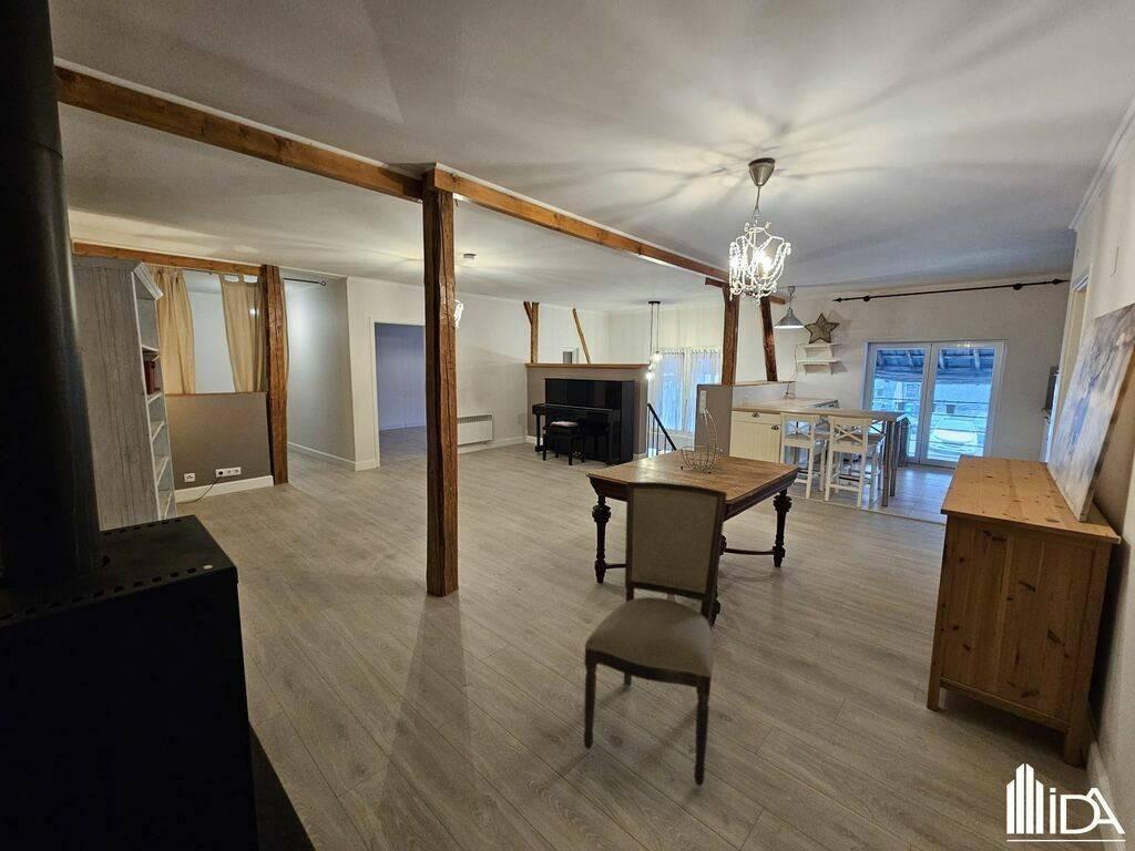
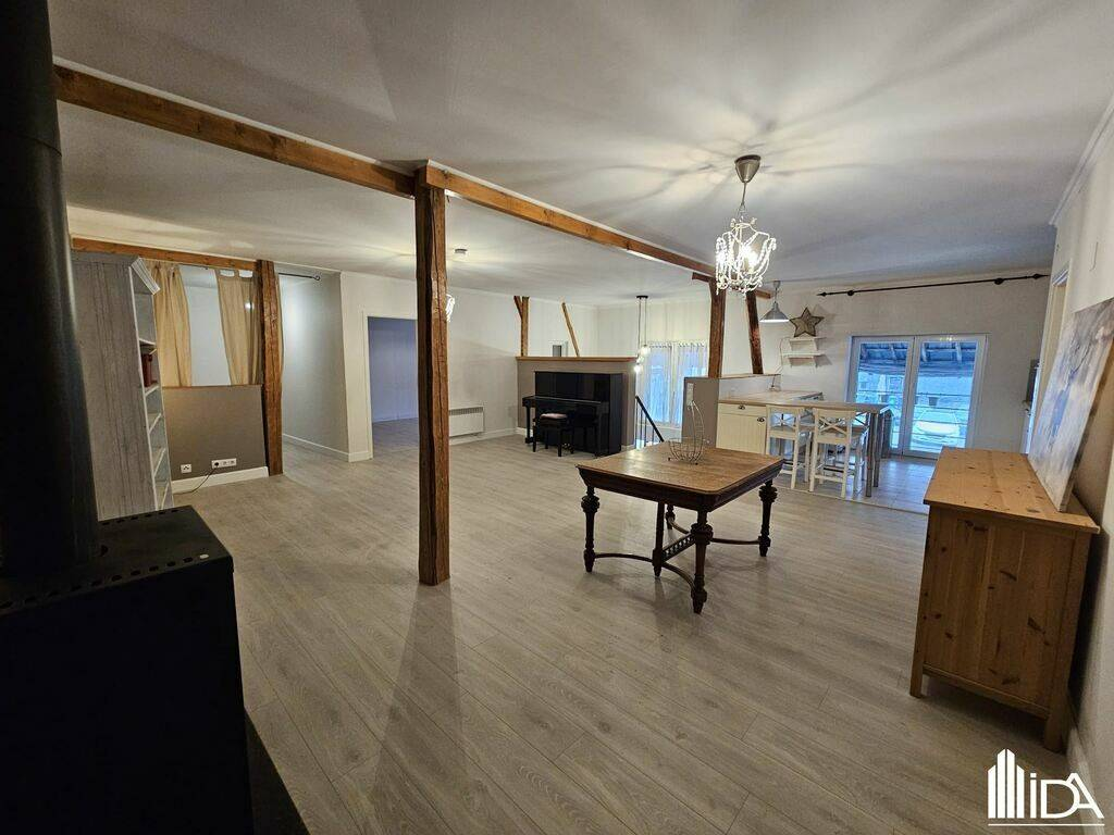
- dining chair (659, 612)
